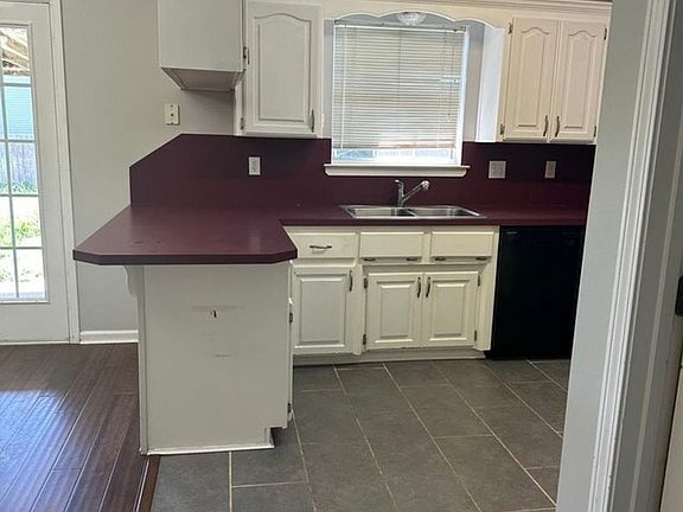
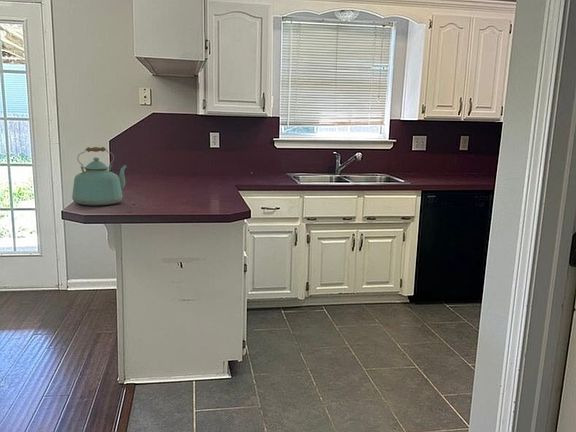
+ kettle (101, 174)
